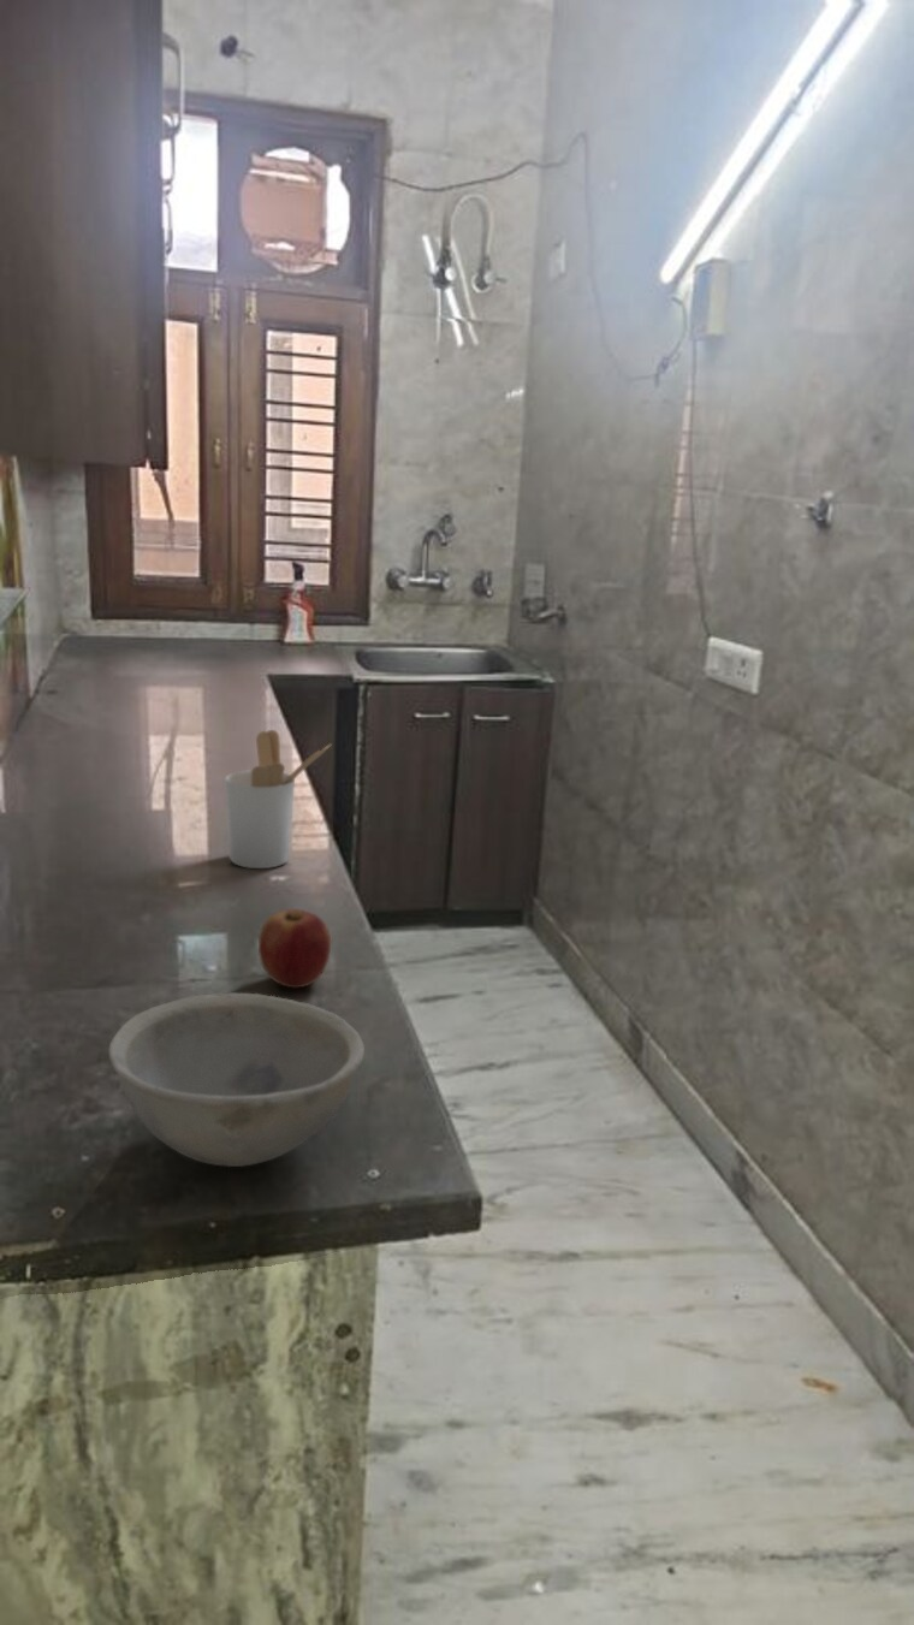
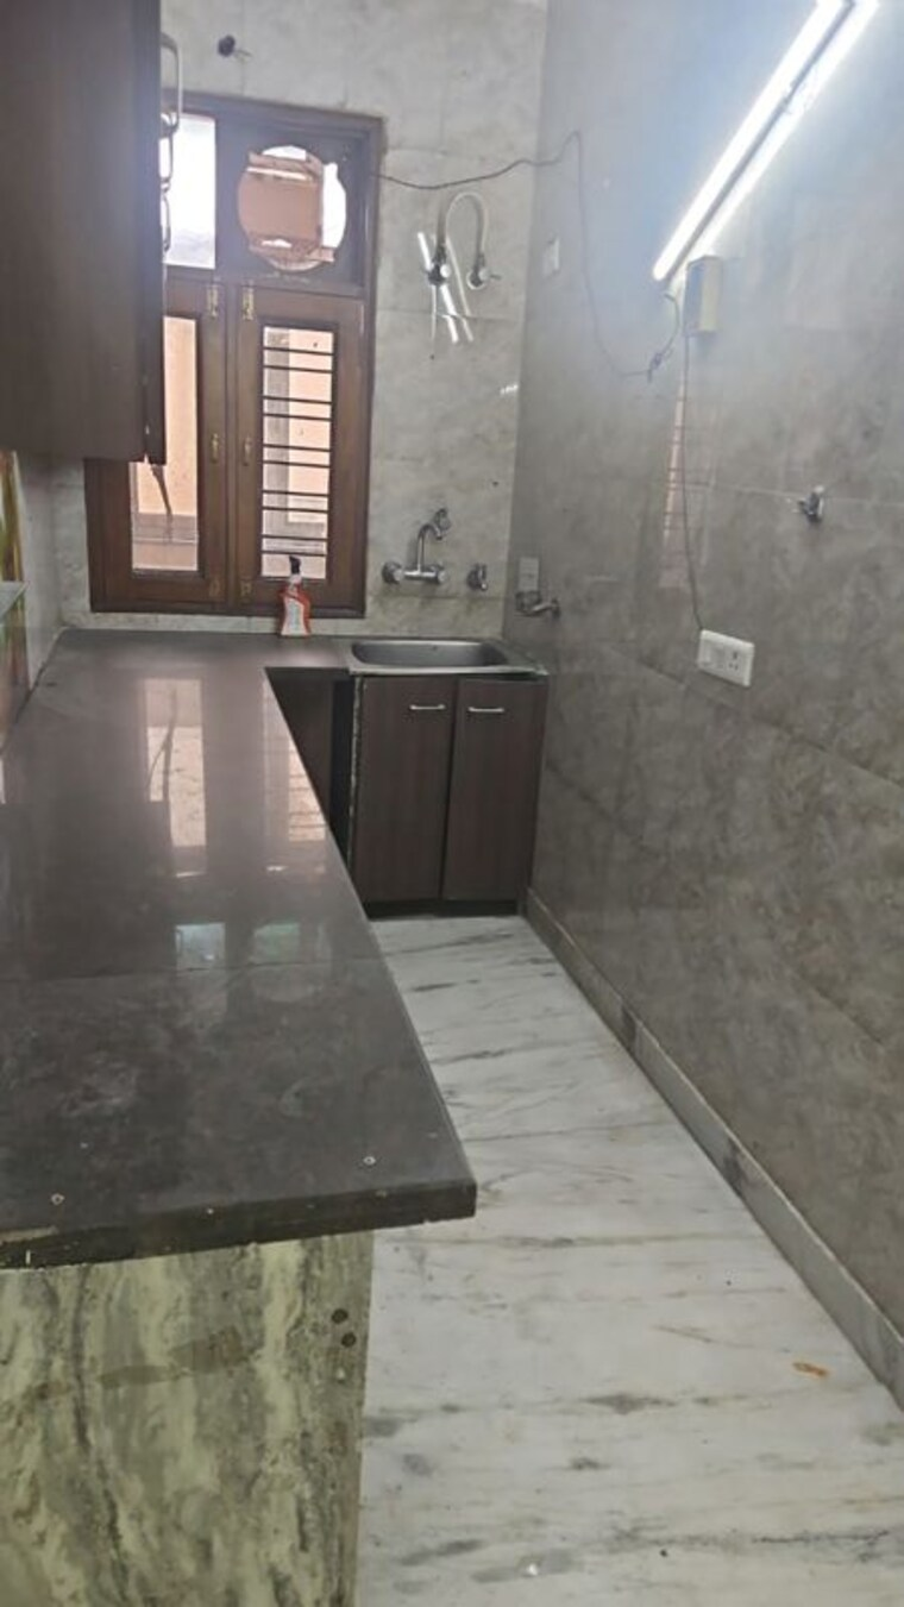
- utensil holder (278, 800)
- bowl (238, 1091)
- apple (295, 948)
